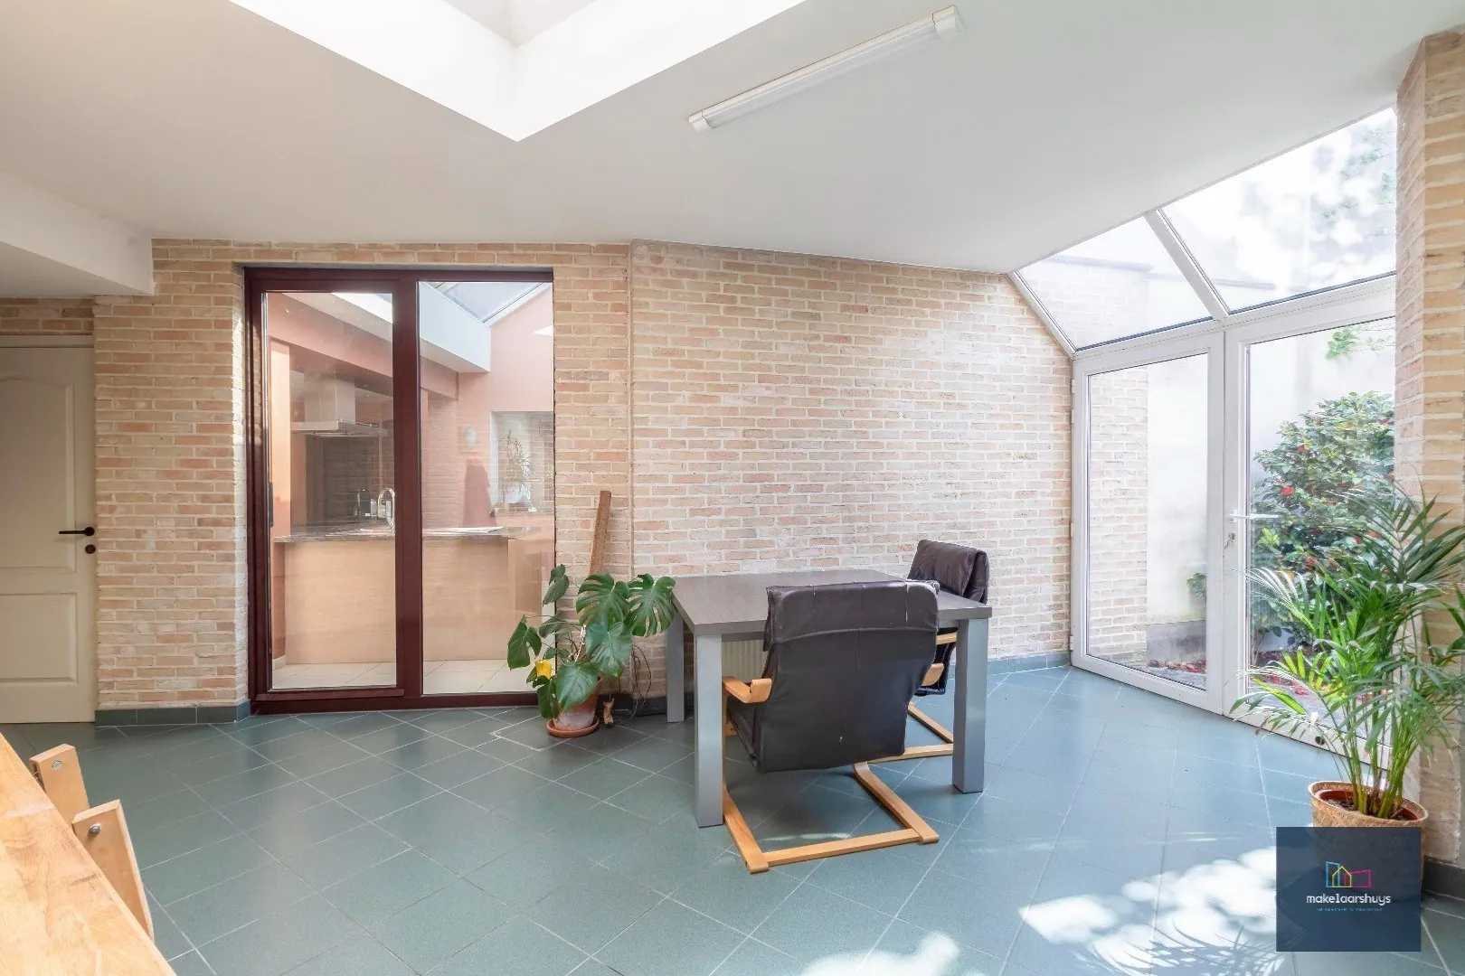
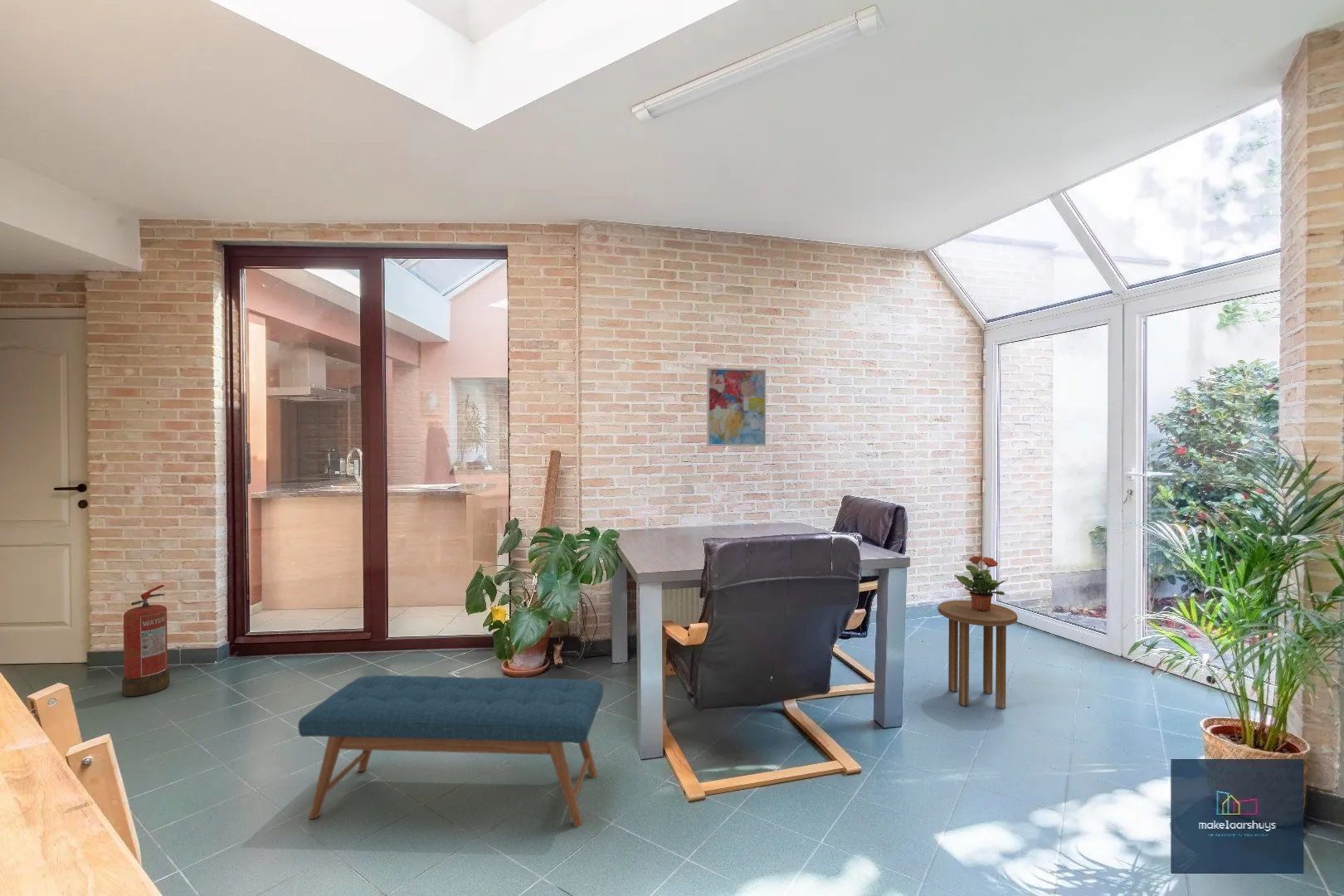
+ potted plant (981, 582)
+ wall art (736, 407)
+ side table (983, 654)
+ bench (461, 743)
+ fire extinguisher (145, 639)
